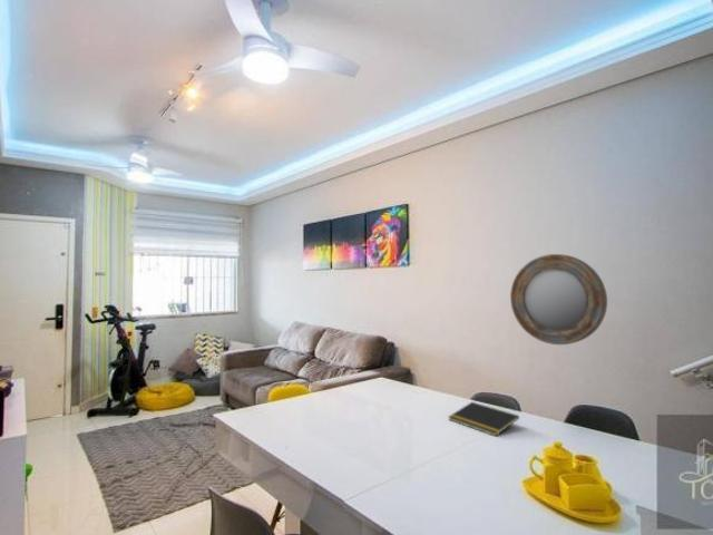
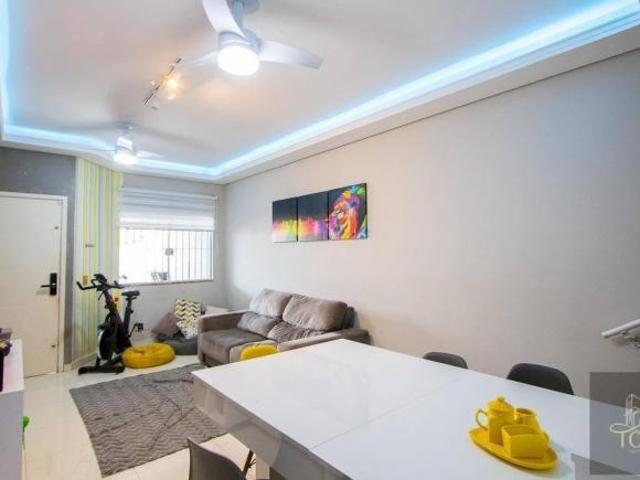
- home mirror (554, 299)
- notepad (482, 417)
